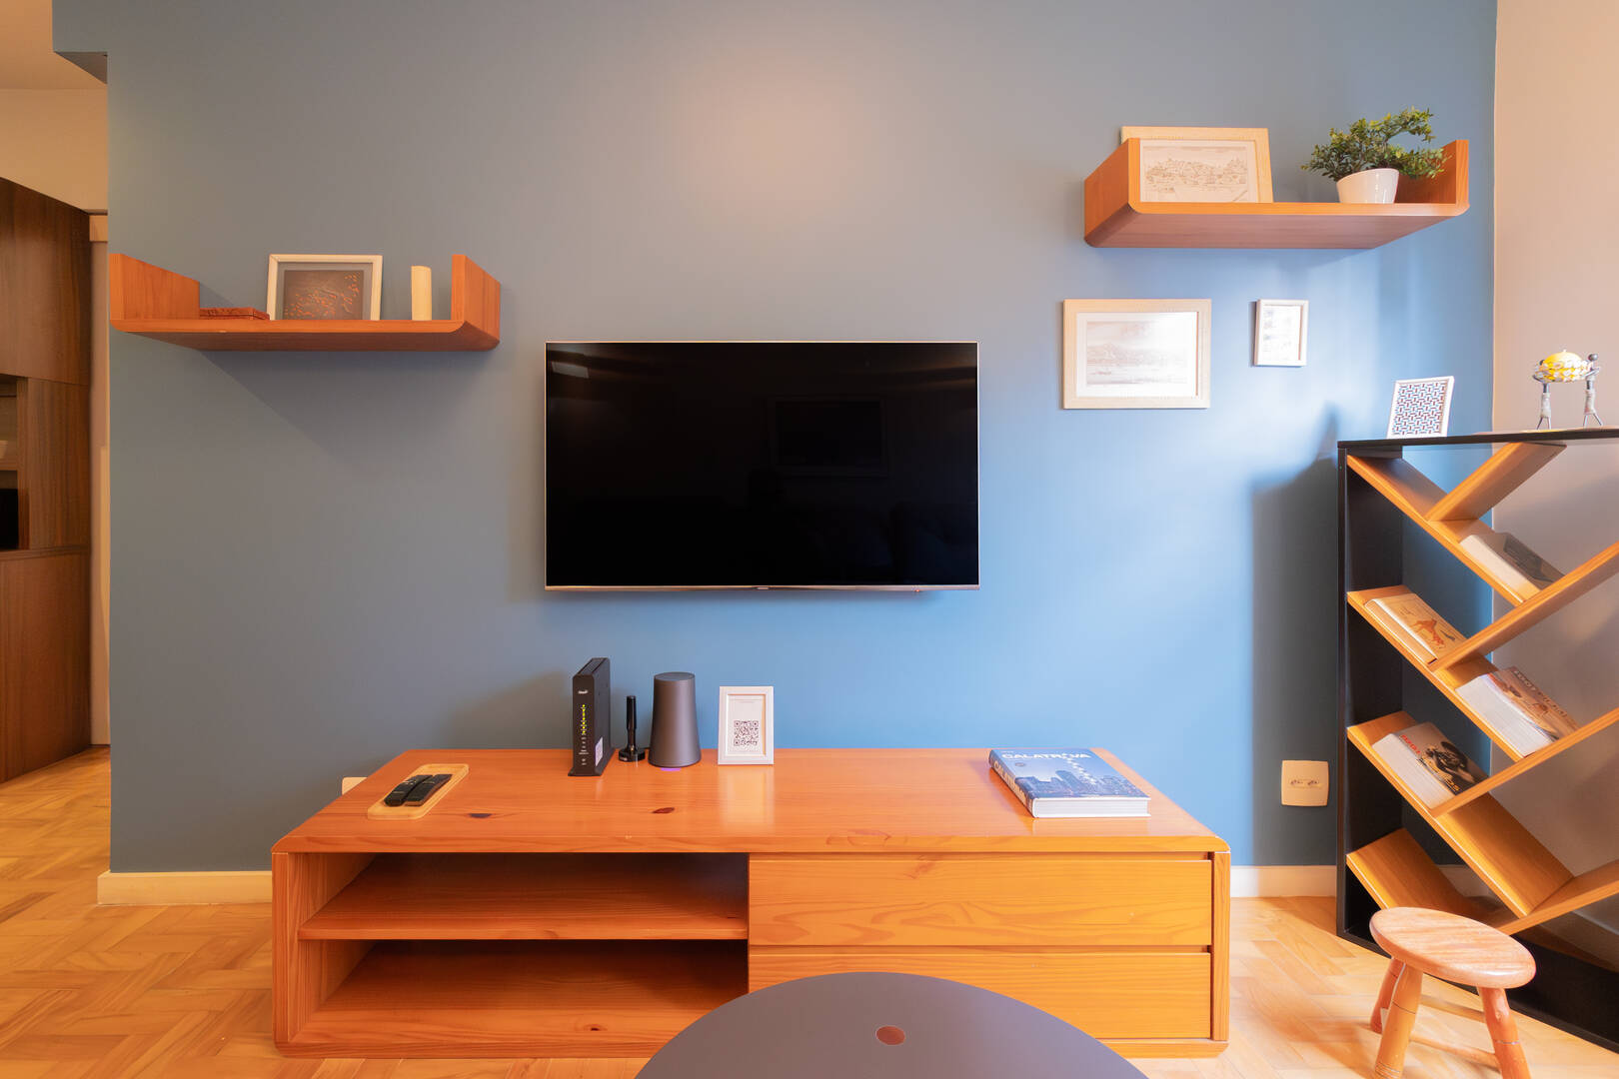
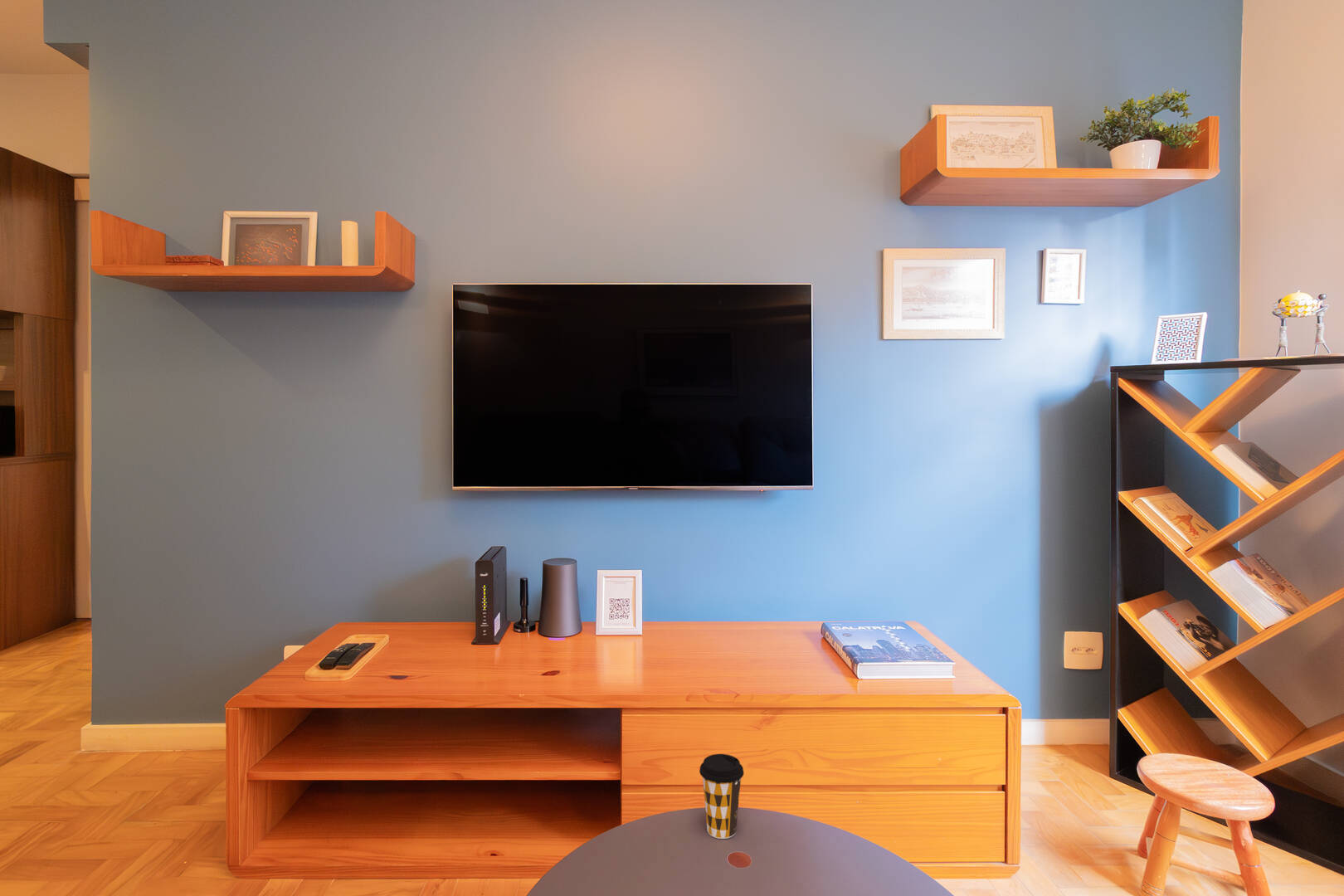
+ coffee cup (721, 796)
